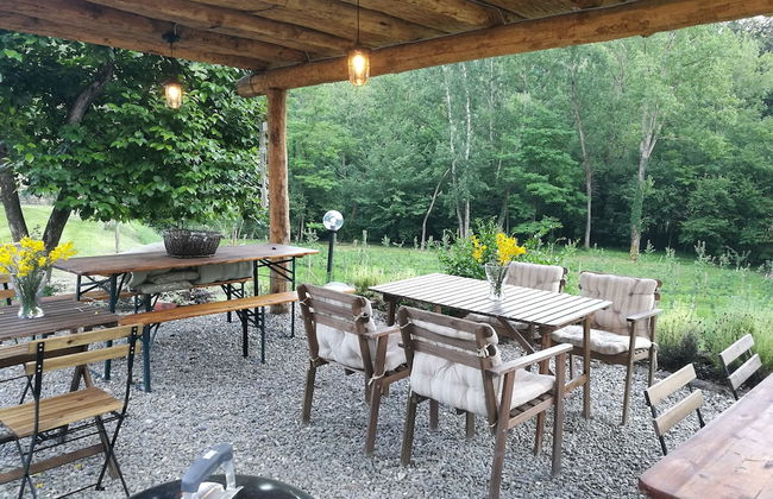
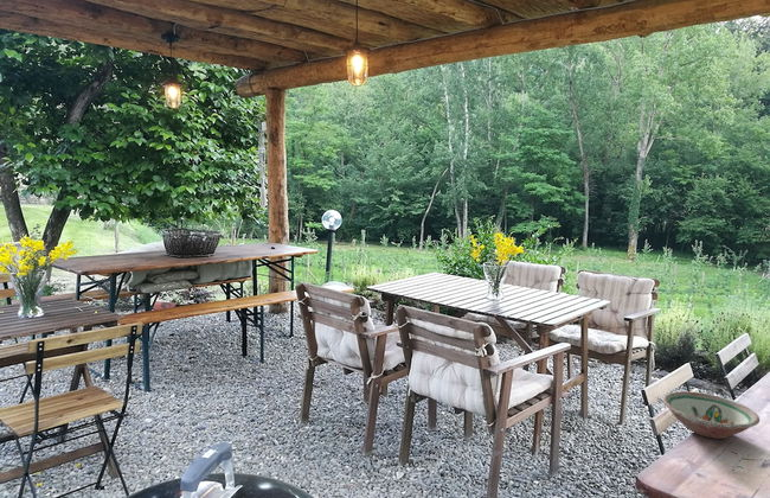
+ bowl (707, 417)
